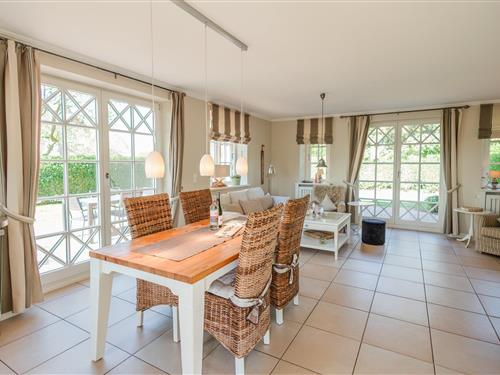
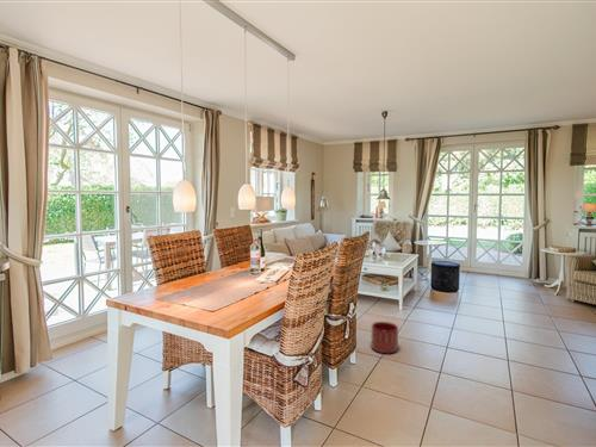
+ planter (384, 336)
